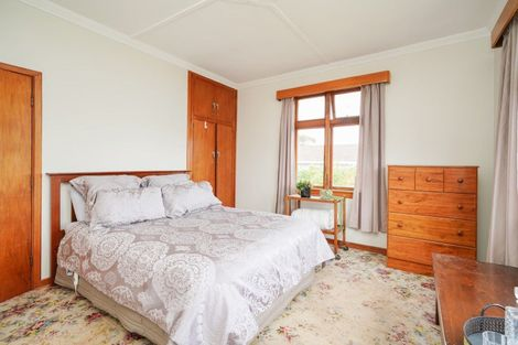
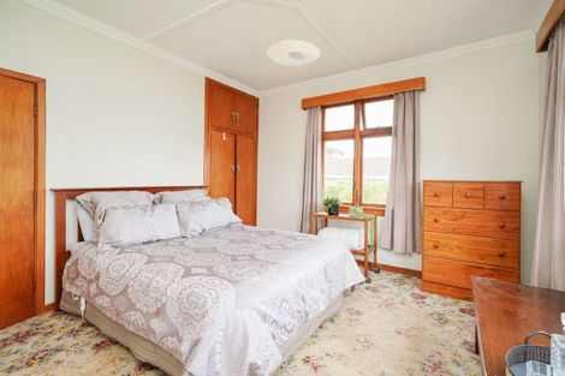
+ ceiling light (293, 50)
